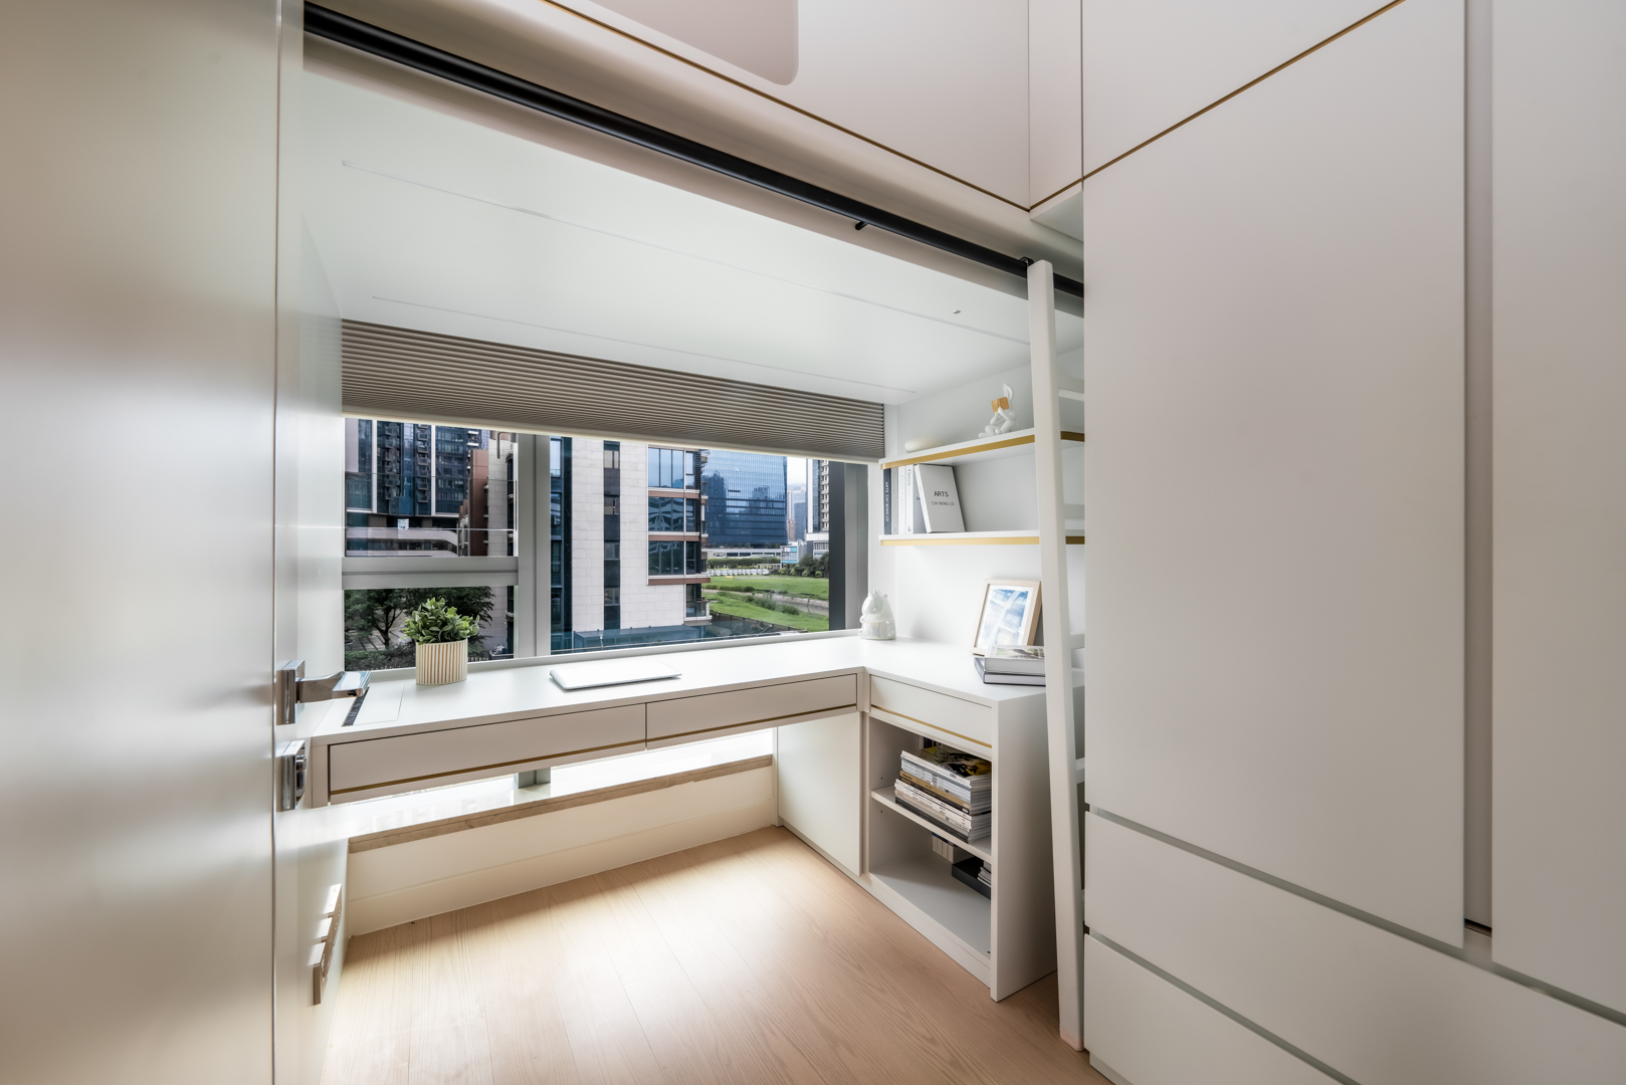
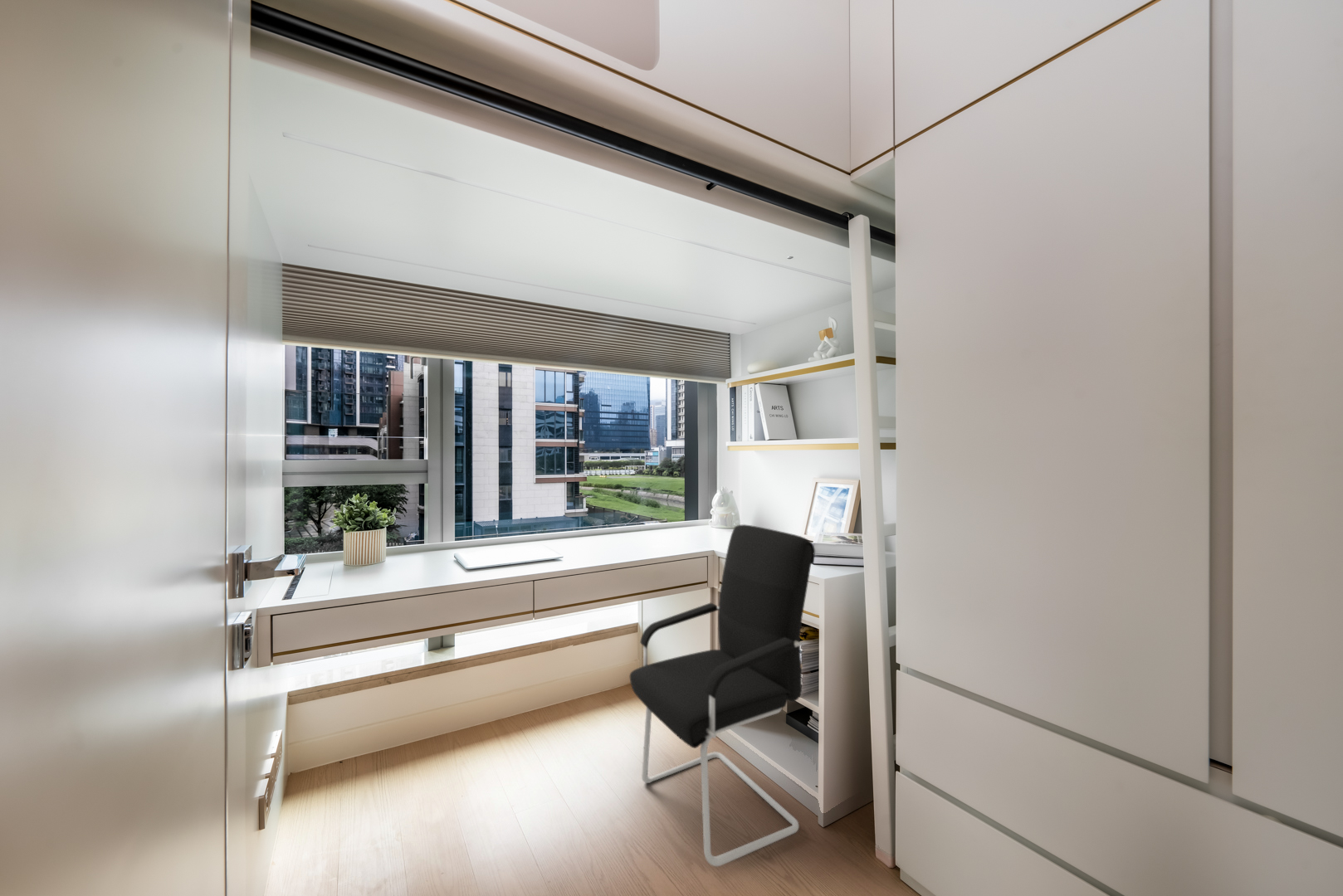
+ office chair (721, 668)
